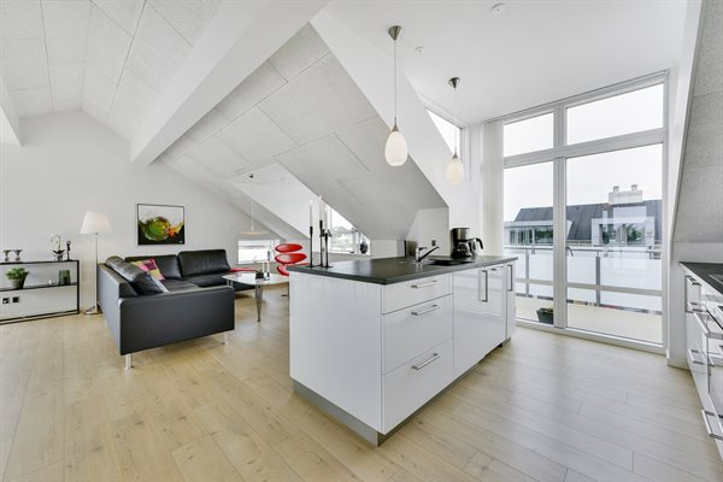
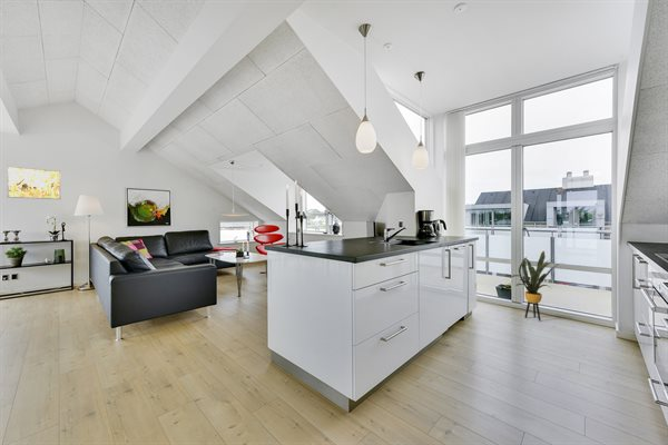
+ house plant (538, 285)
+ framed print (35, 184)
